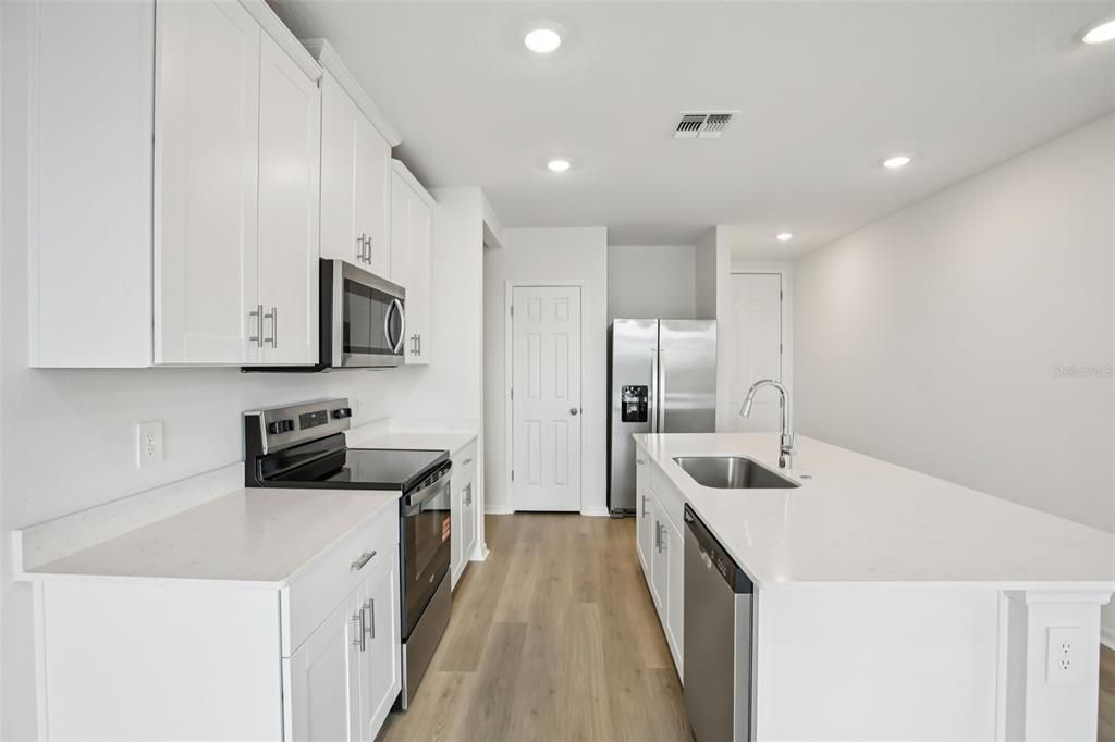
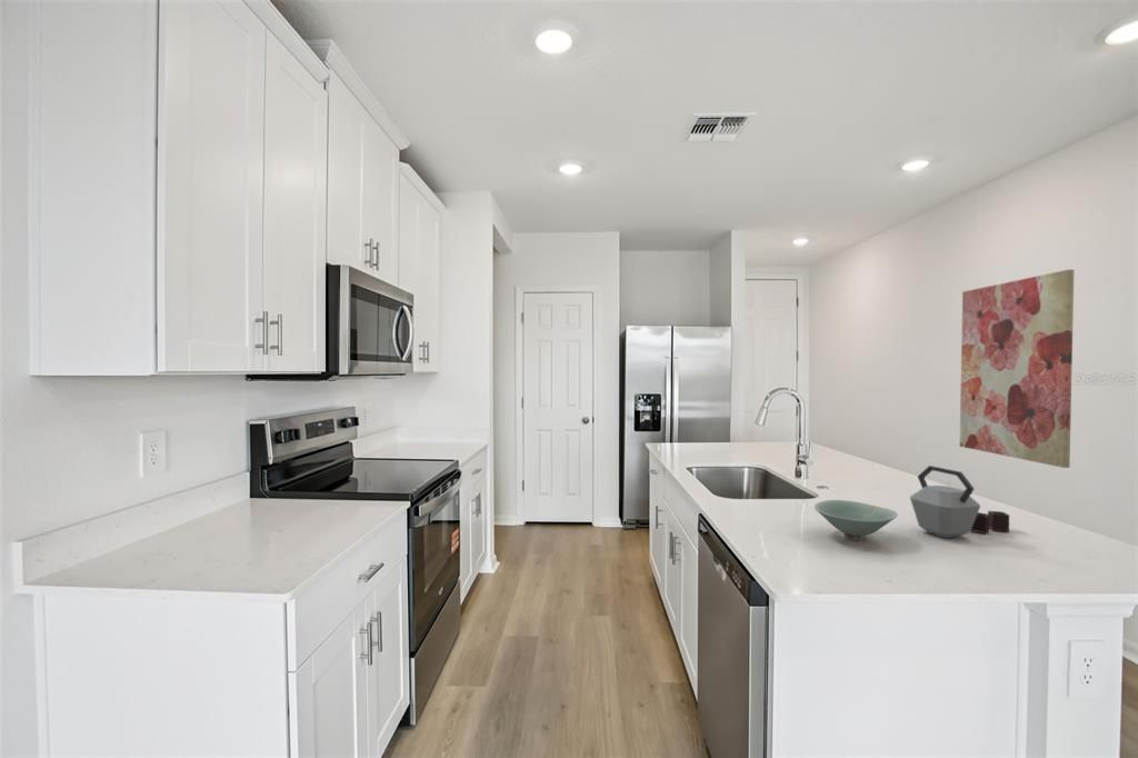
+ wall art (1009, 369)
+ kettle (966, 500)
+ bowl (855, 522)
